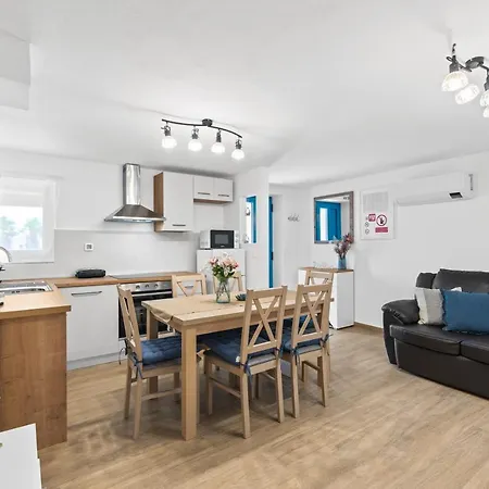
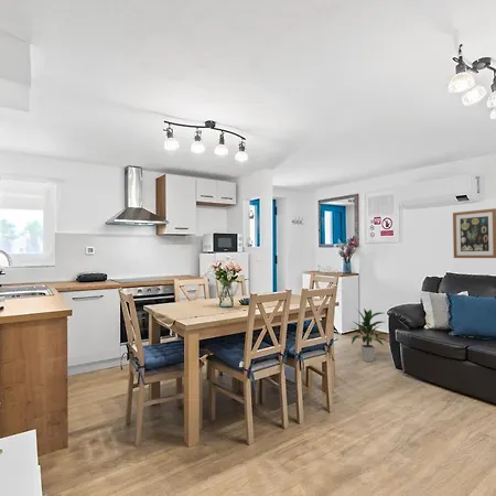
+ indoor plant (367, 333)
+ wall art (473, 234)
